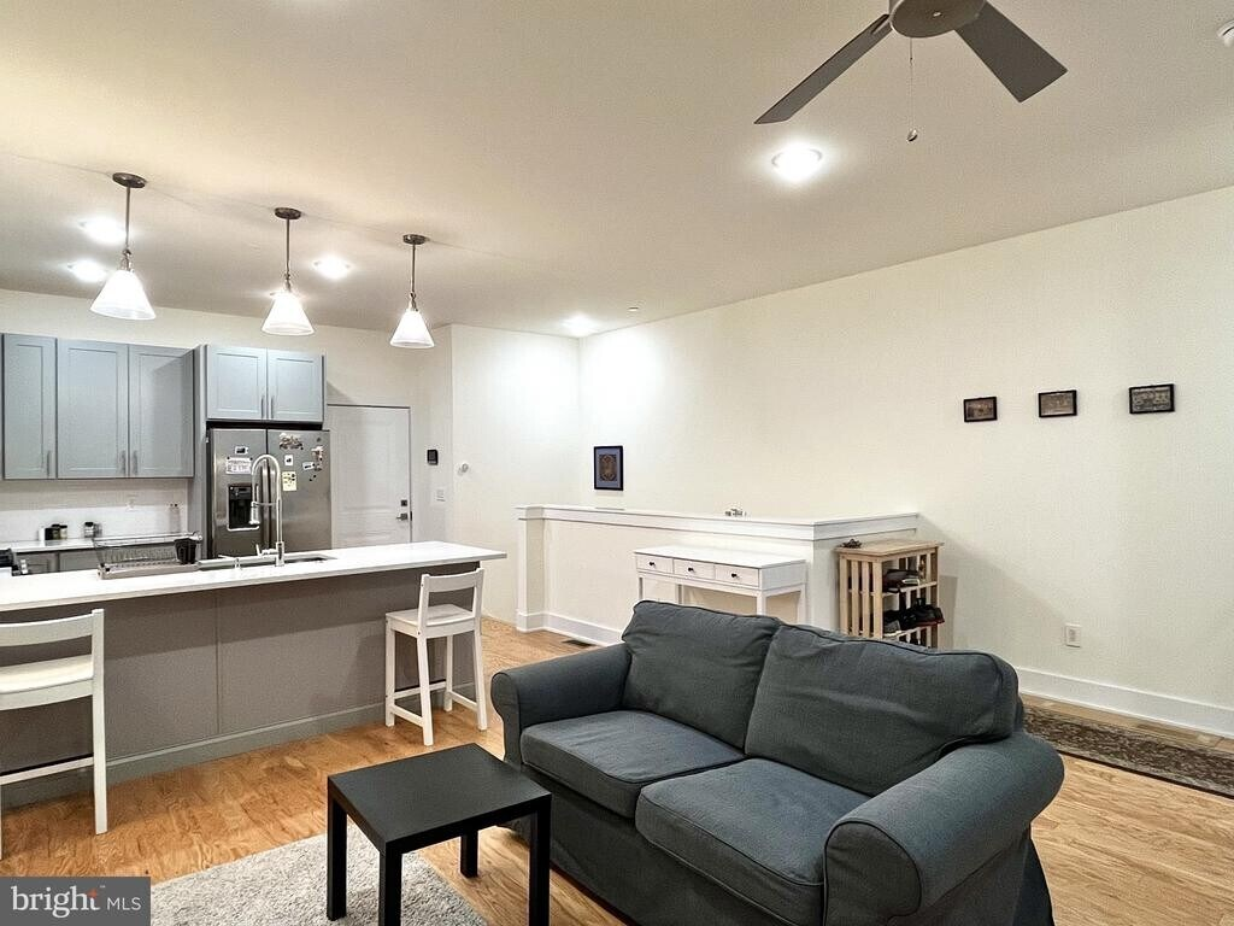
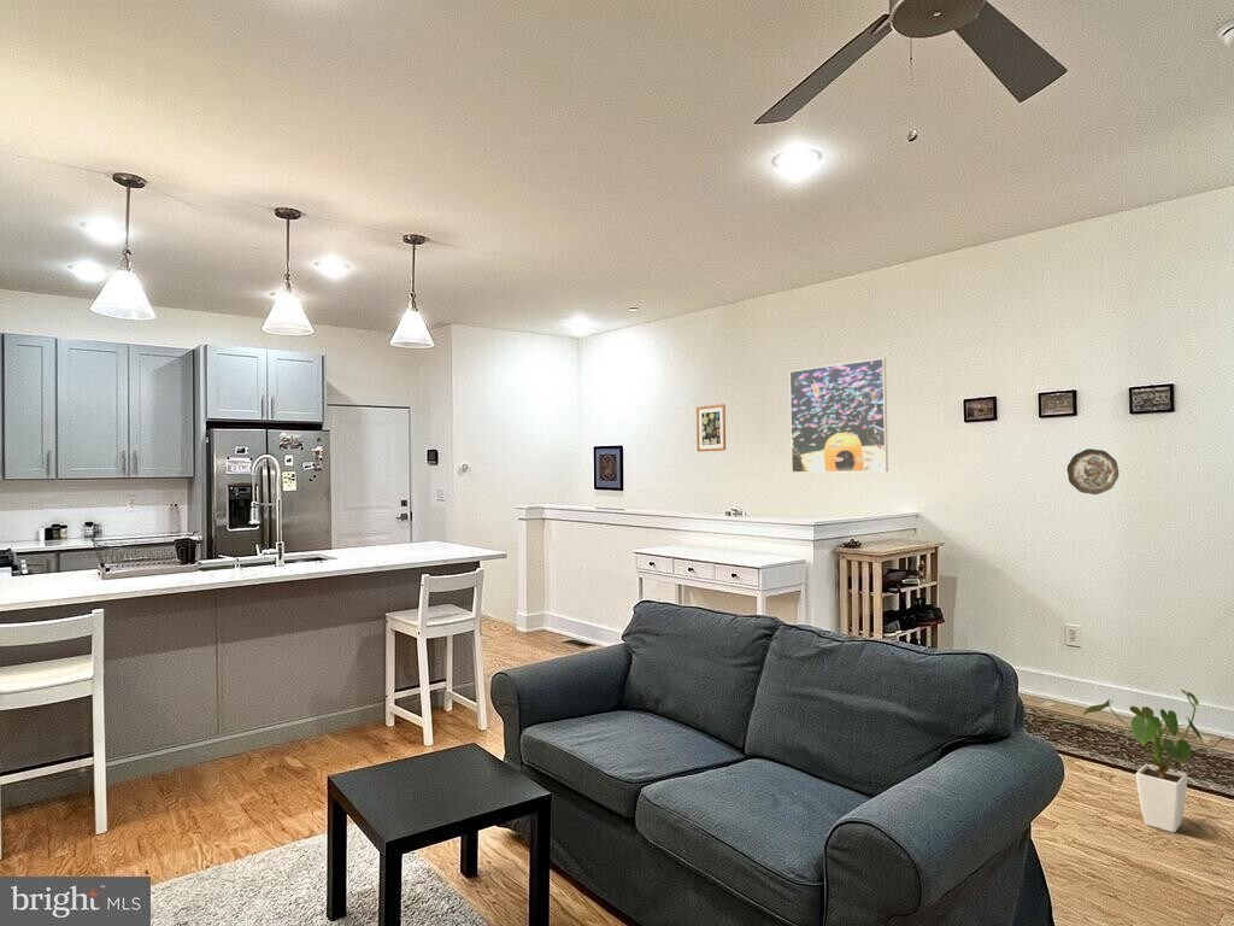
+ house plant (1151, 756)
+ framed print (835, 418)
+ wall art (710, 428)
+ decorative plate (1093, 471)
